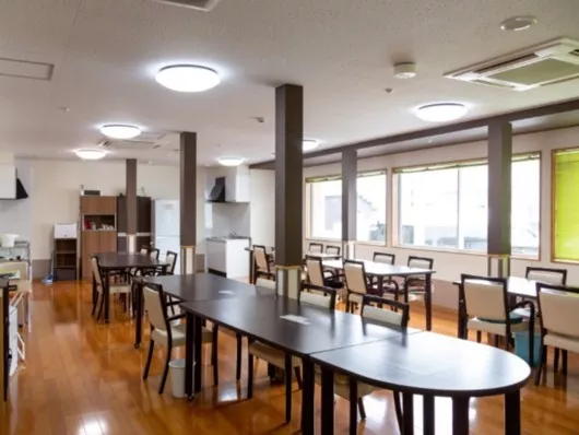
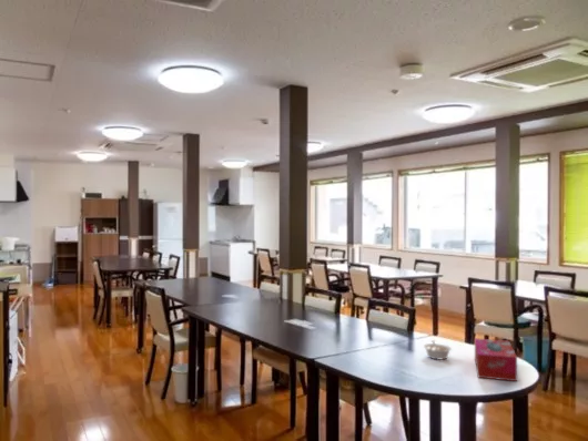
+ tissue box (494, 358)
+ legume (436, 350)
